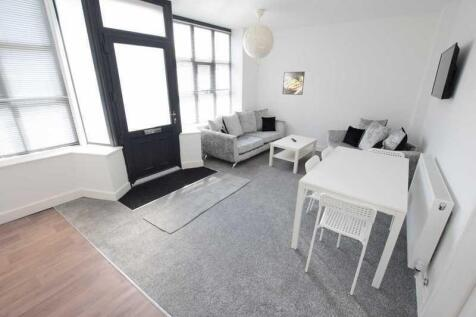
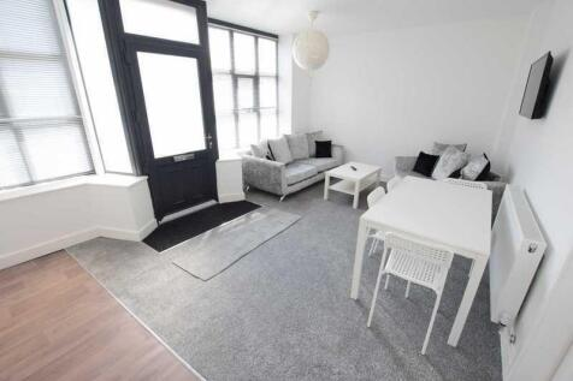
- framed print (293, 83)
